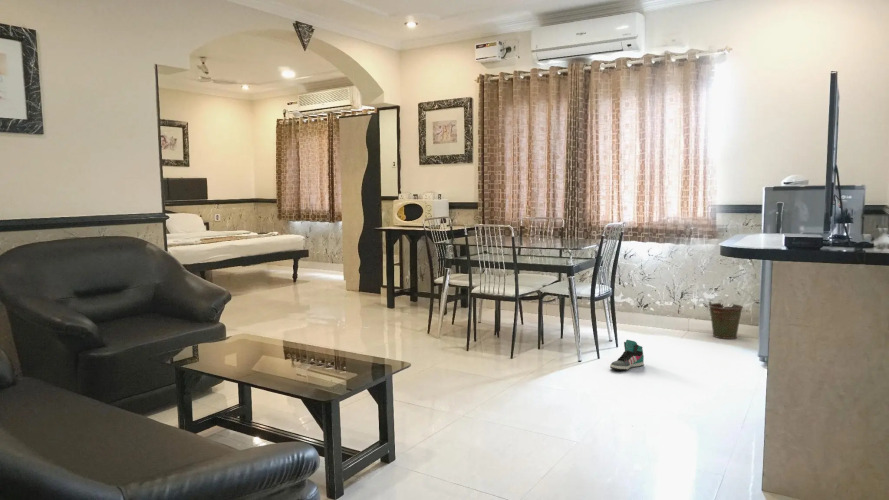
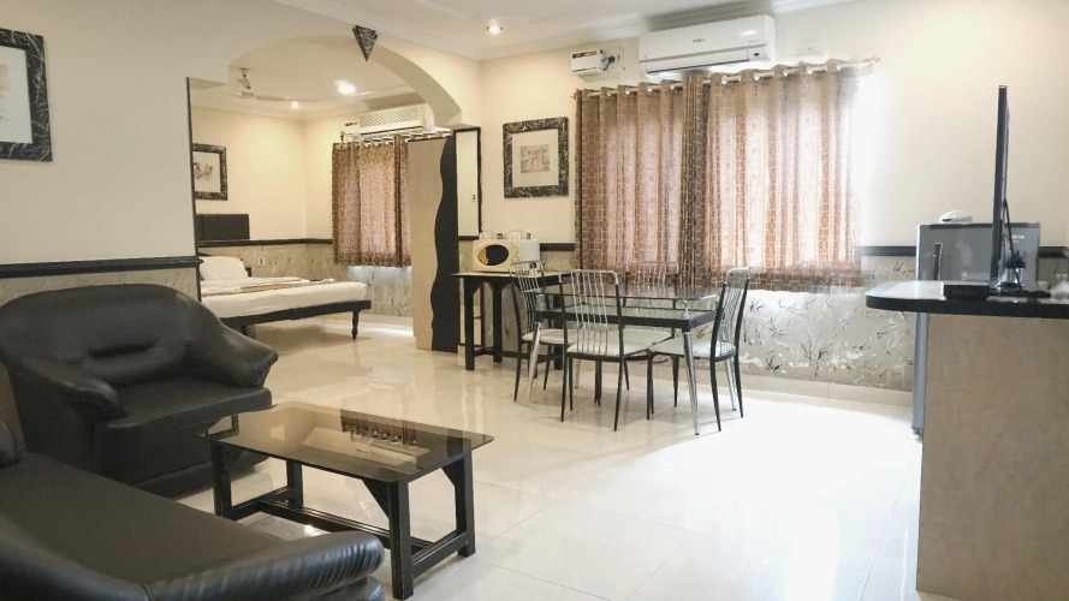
- sneaker (627, 353)
- bucket (724, 320)
